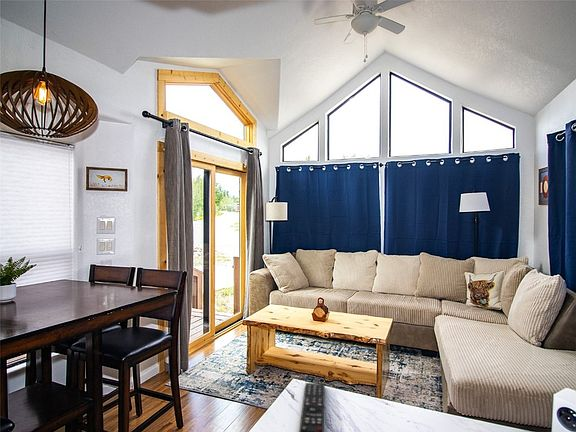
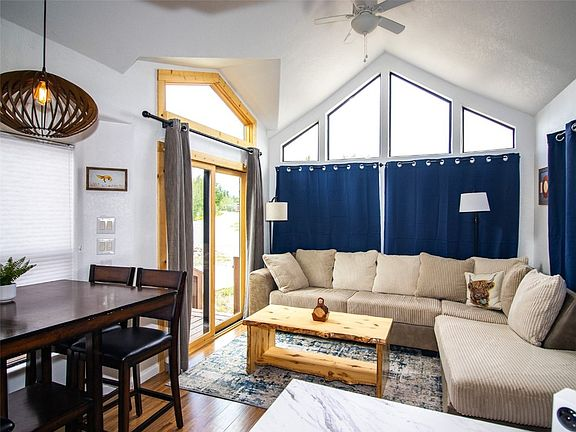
- remote control (313, 406)
